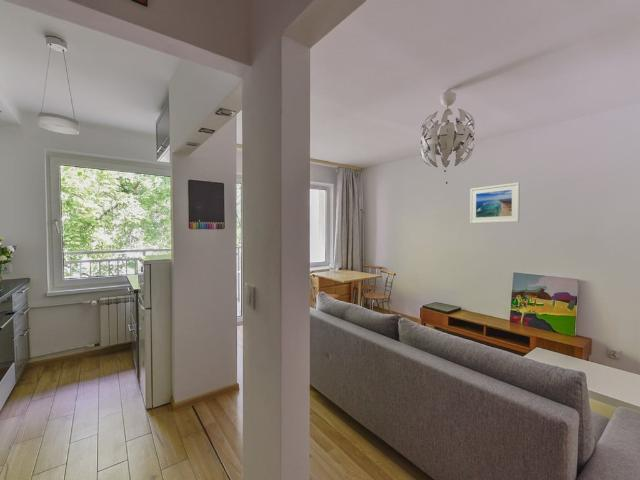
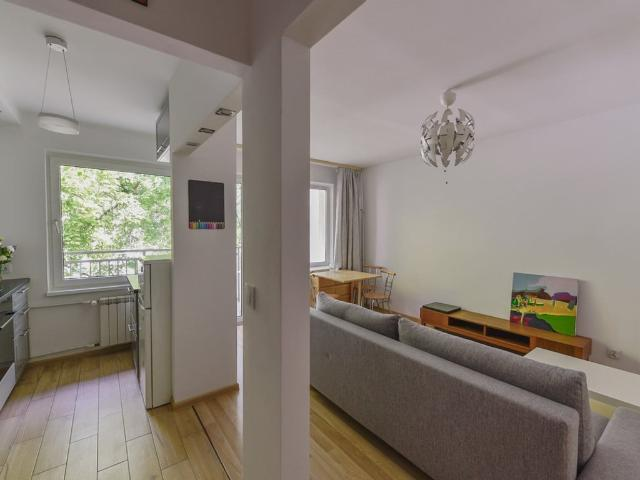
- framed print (493, 204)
